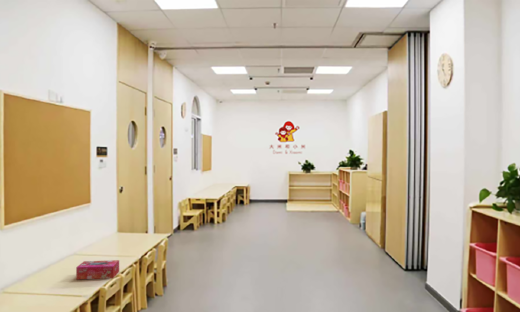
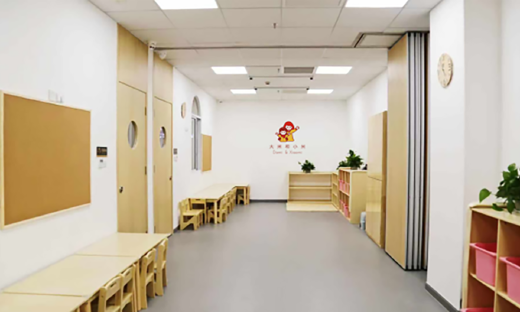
- tissue box (98, 269)
